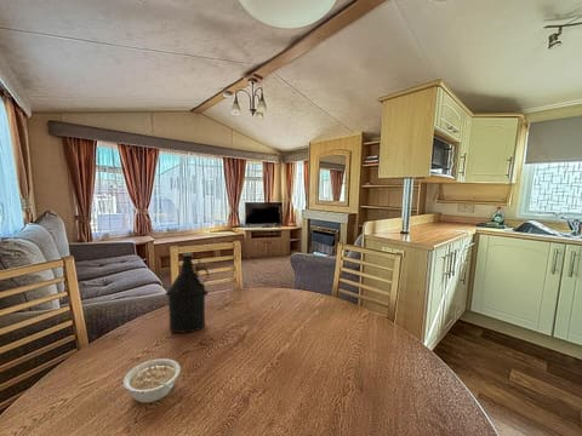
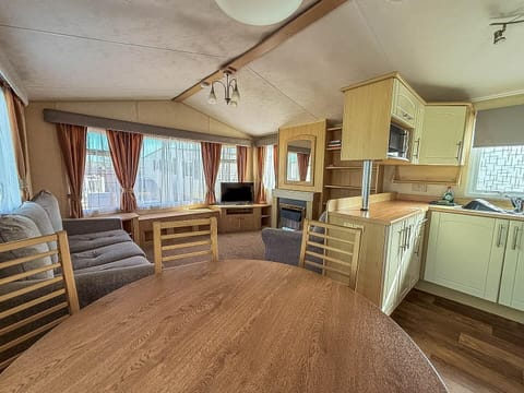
- legume (155, 380)
- bottle (187, 291)
